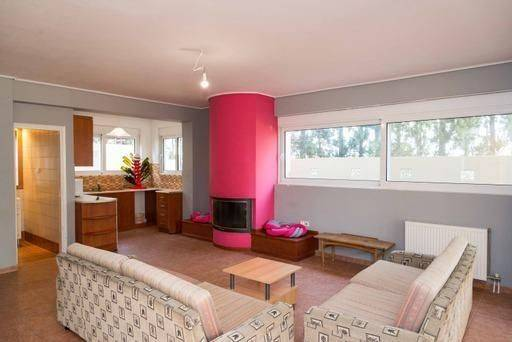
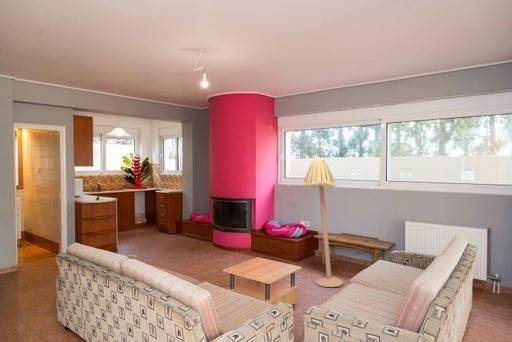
+ floor lamp (322, 220)
